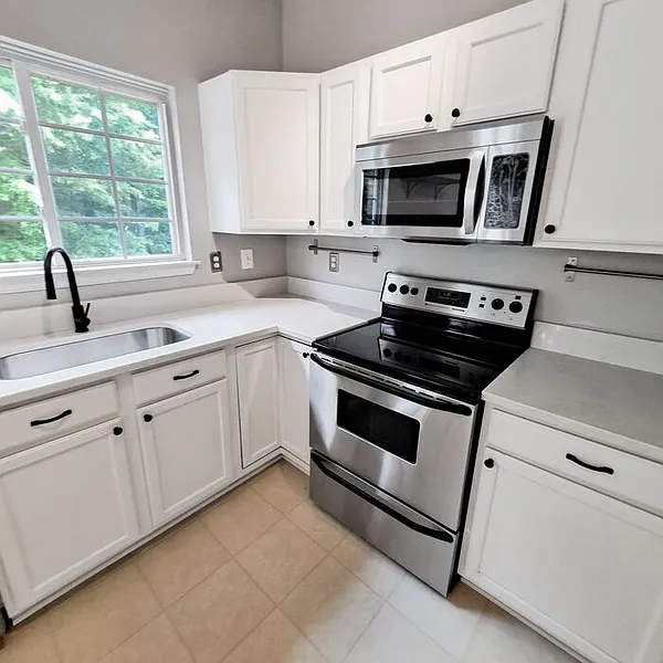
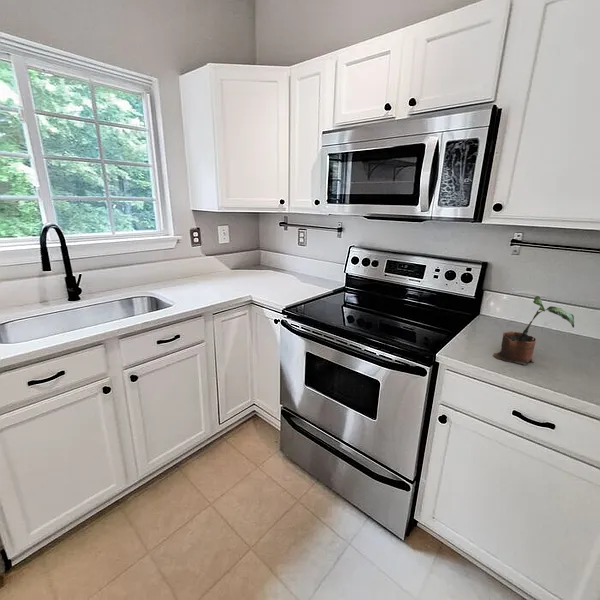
+ potted plant (529, 326)
